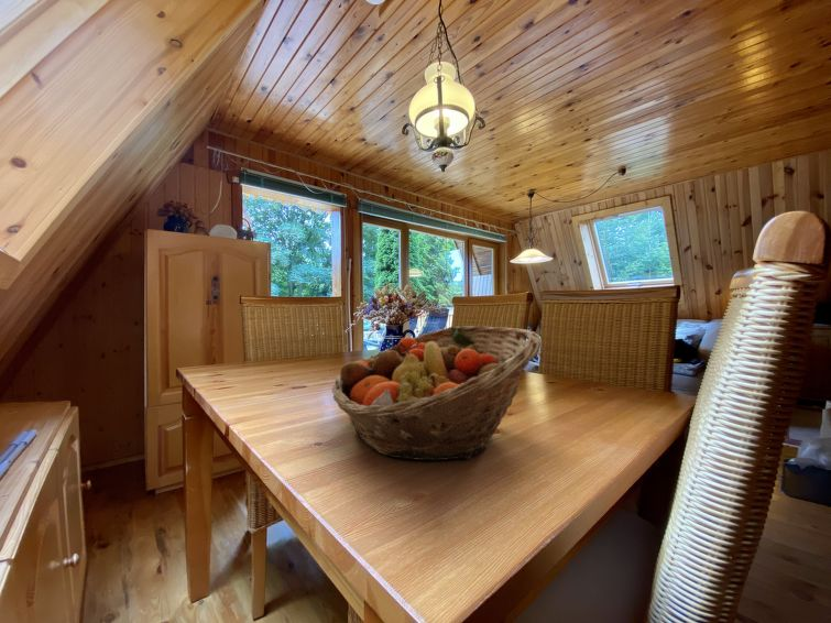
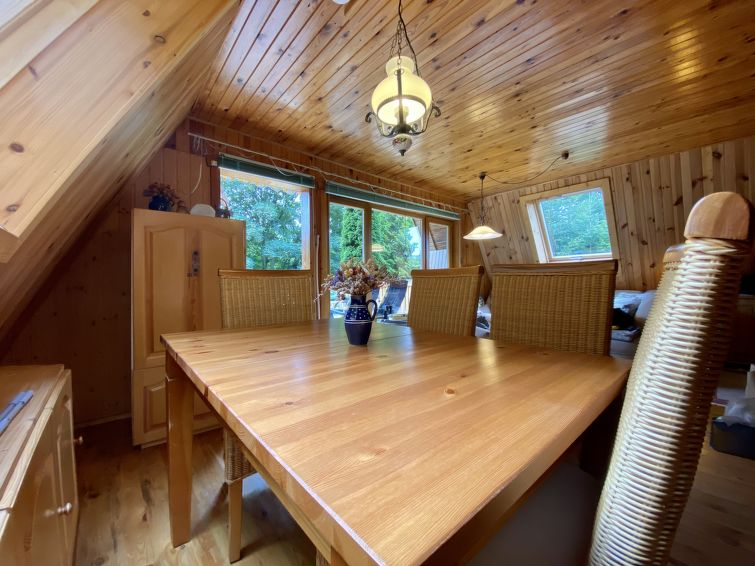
- fruit basket (429, 376)
